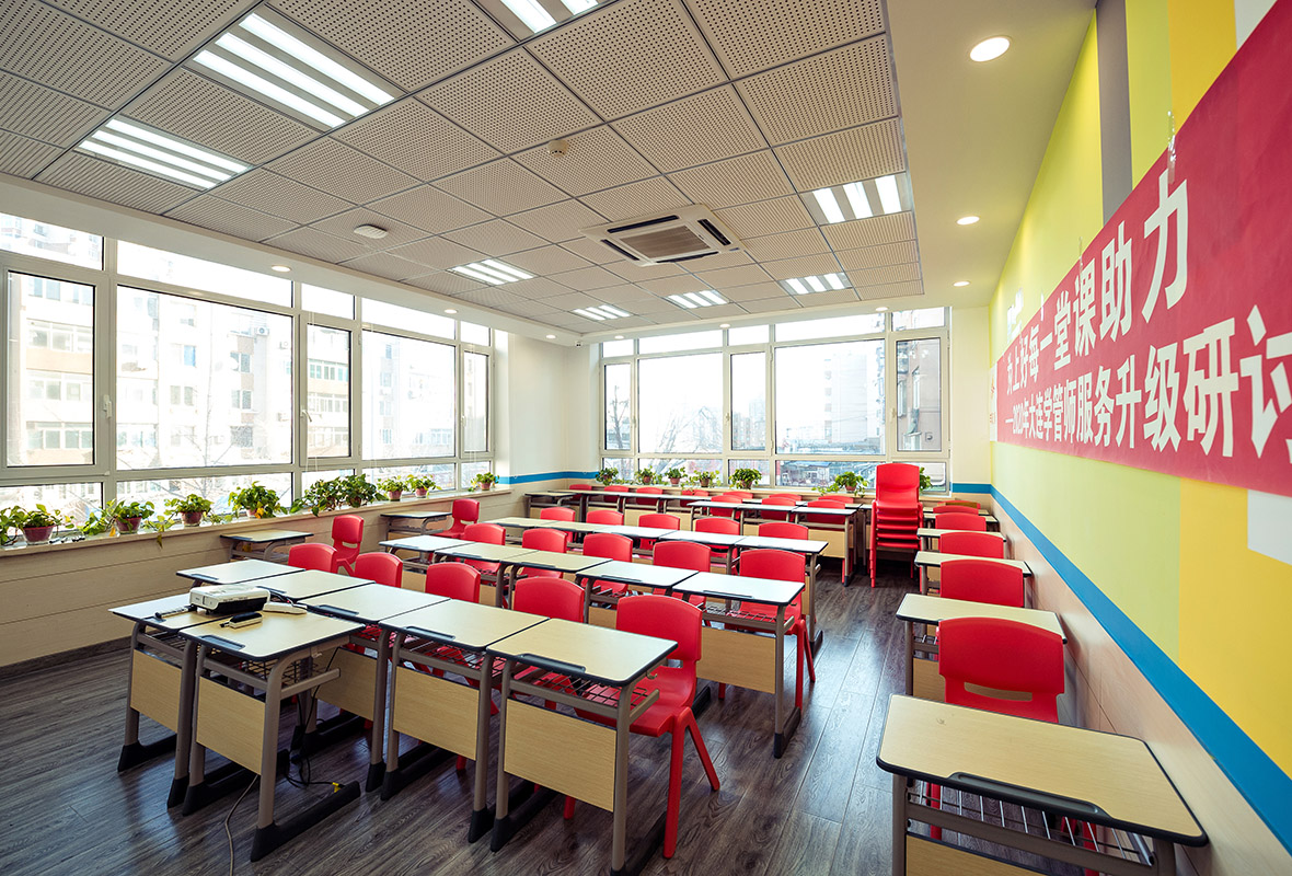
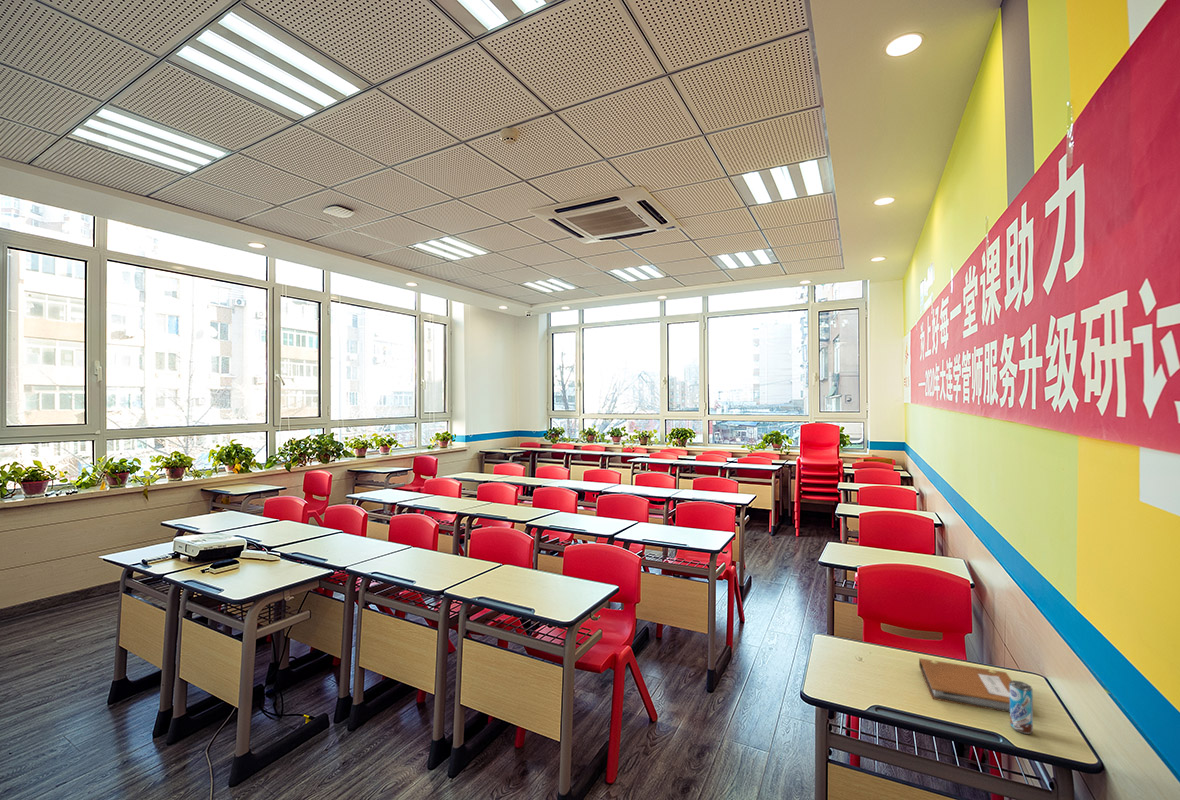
+ notebook (972, 684)
+ beverage can (1021, 707)
